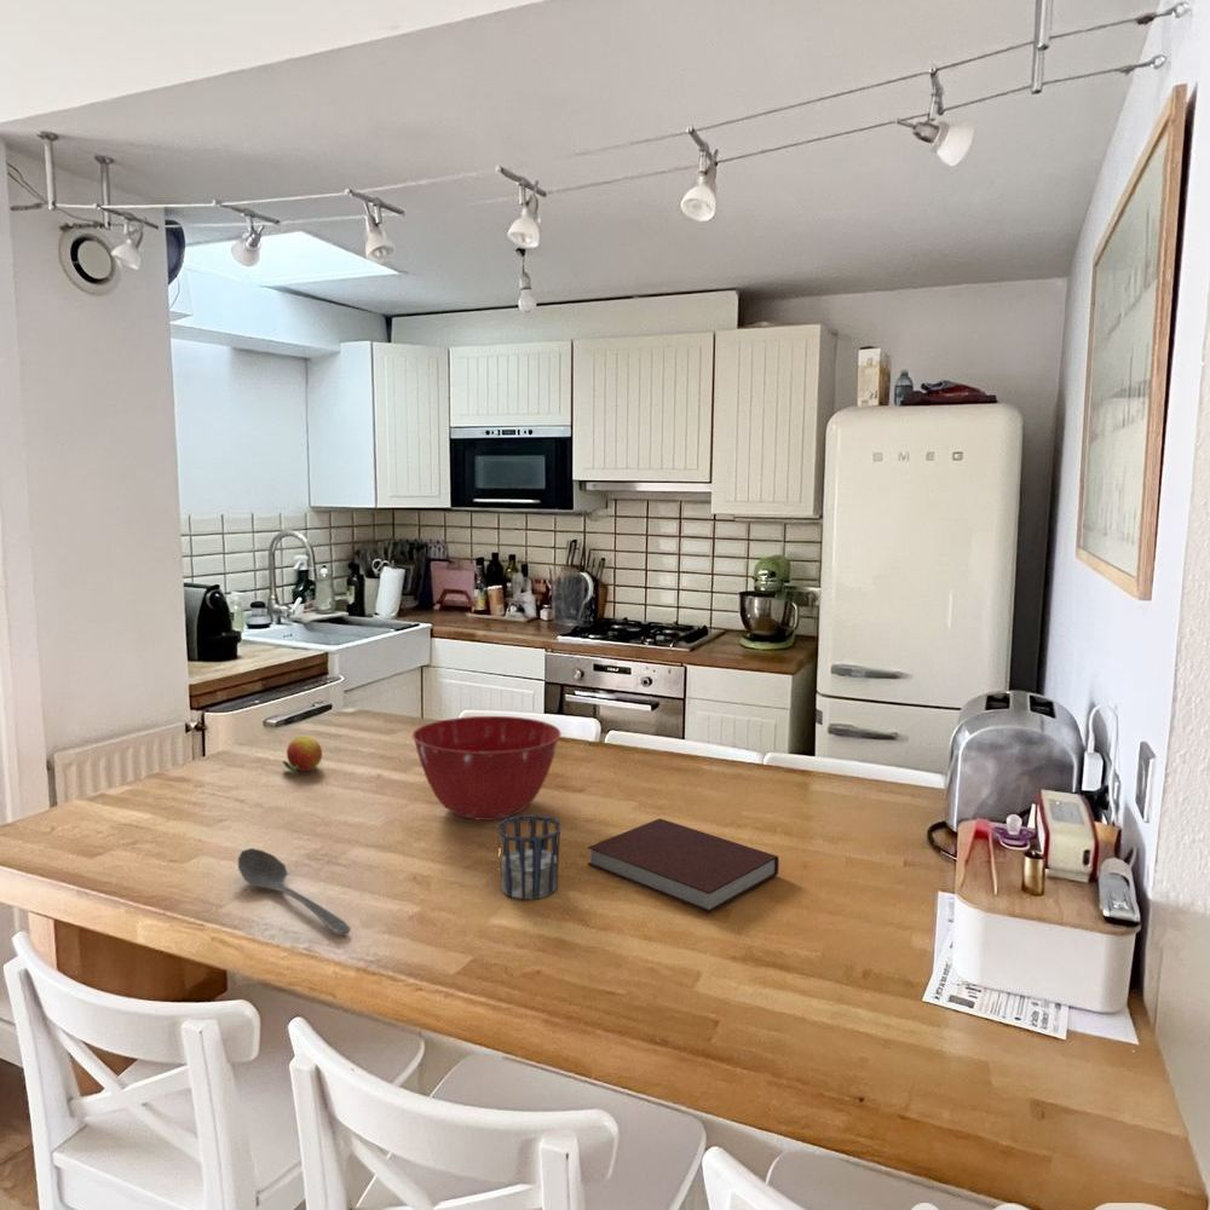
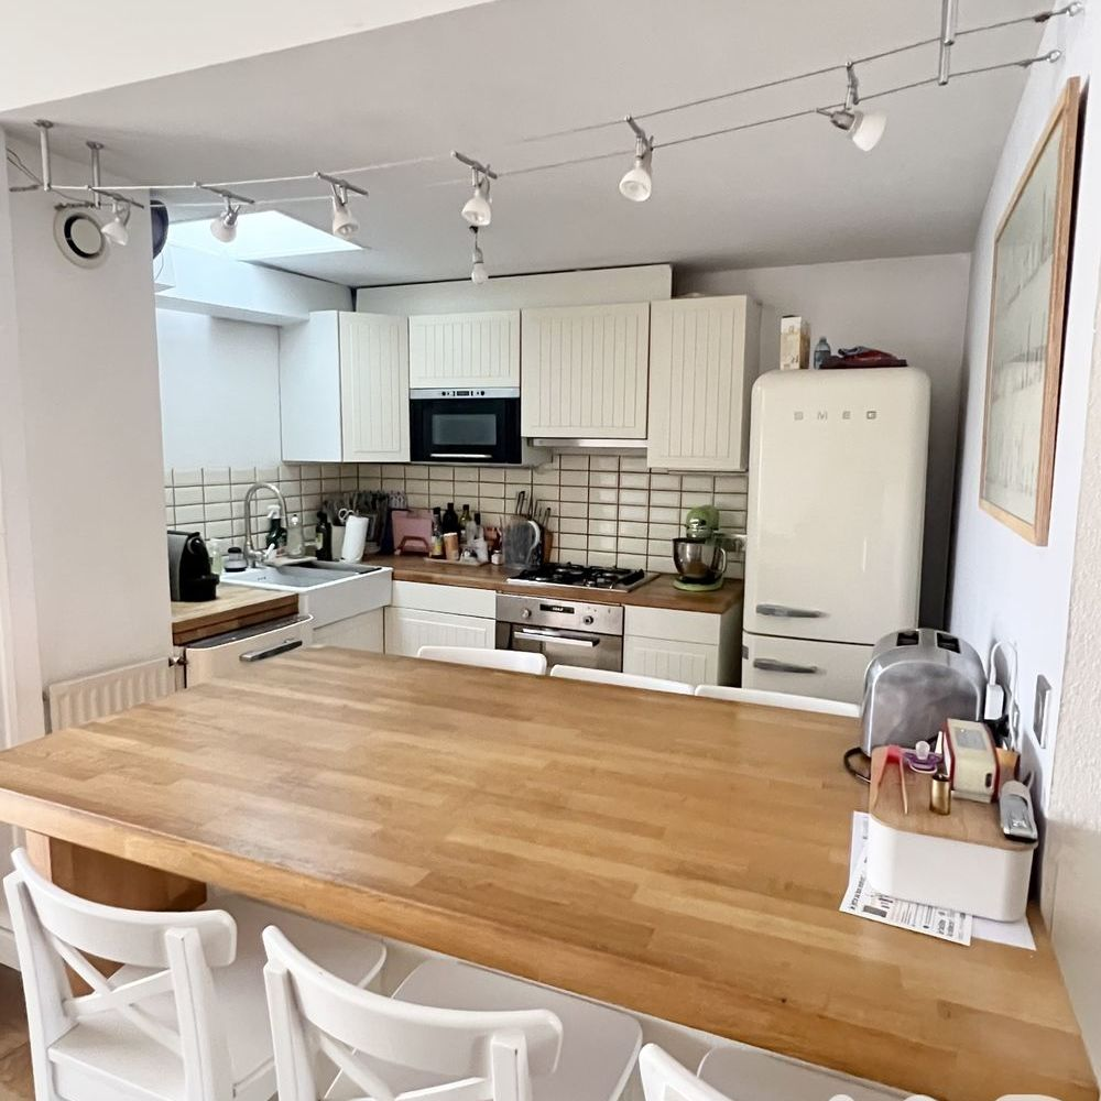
- fruit (304, 753)
- cup (529, 855)
- mixing bowl (488, 770)
- notebook (681, 860)
- stirrer (292, 889)
